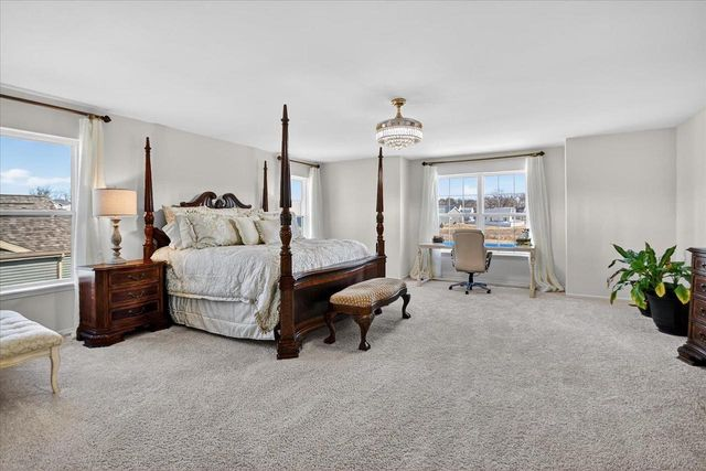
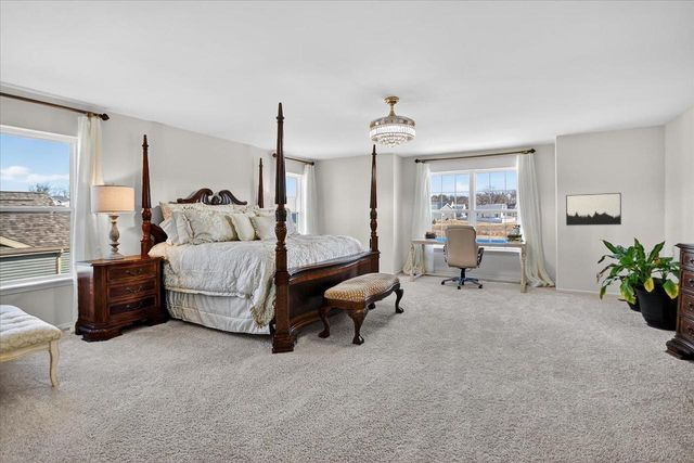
+ wall art (592, 209)
